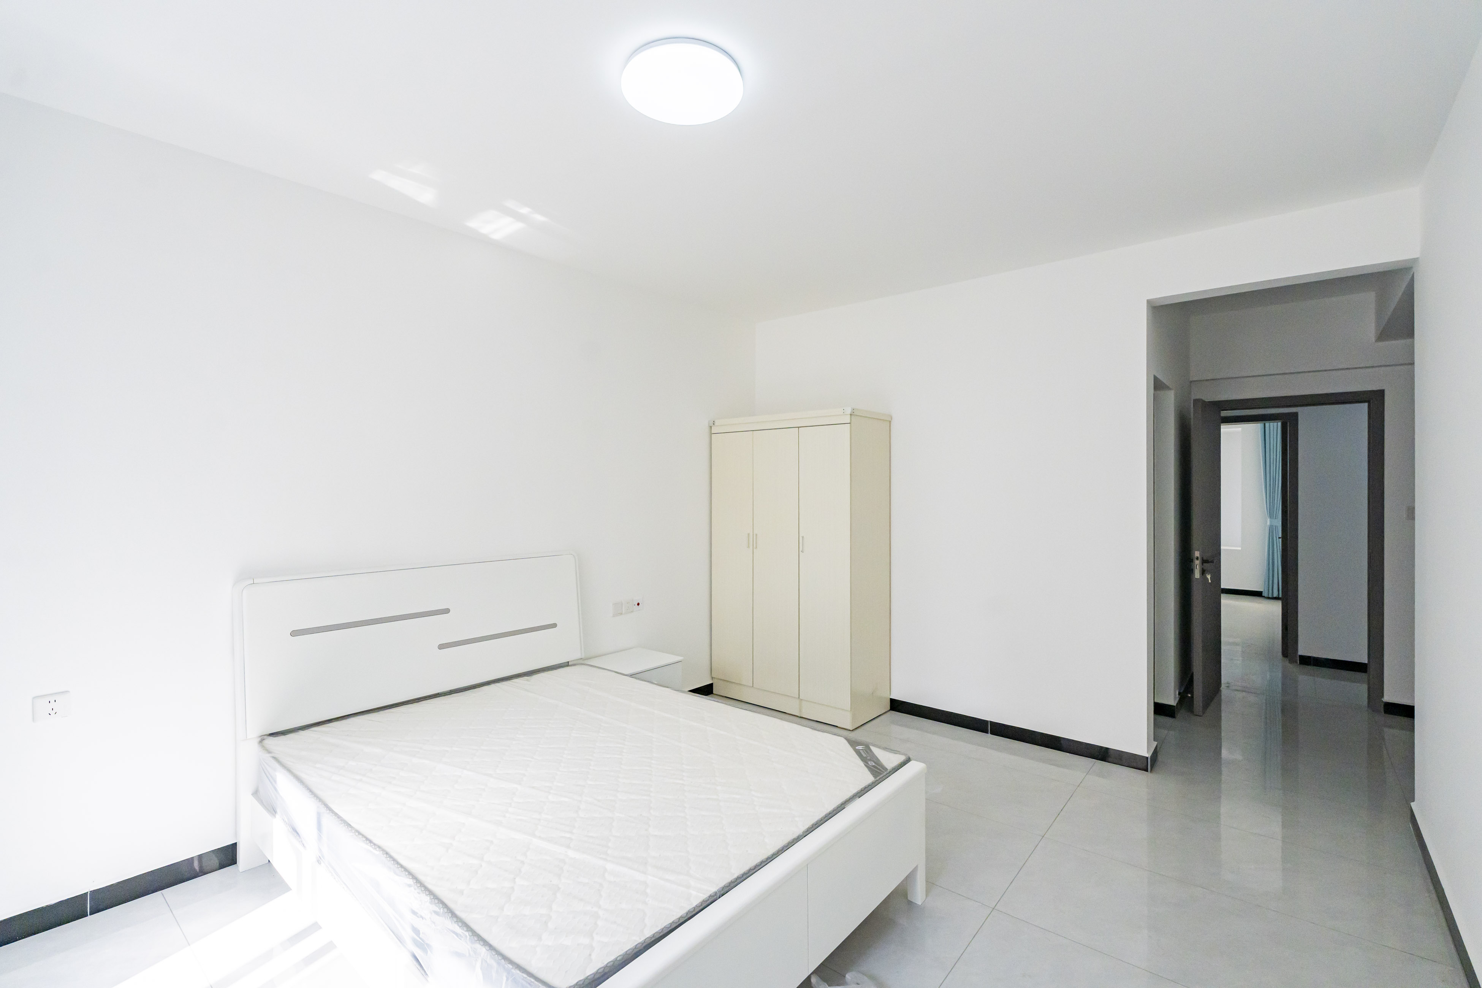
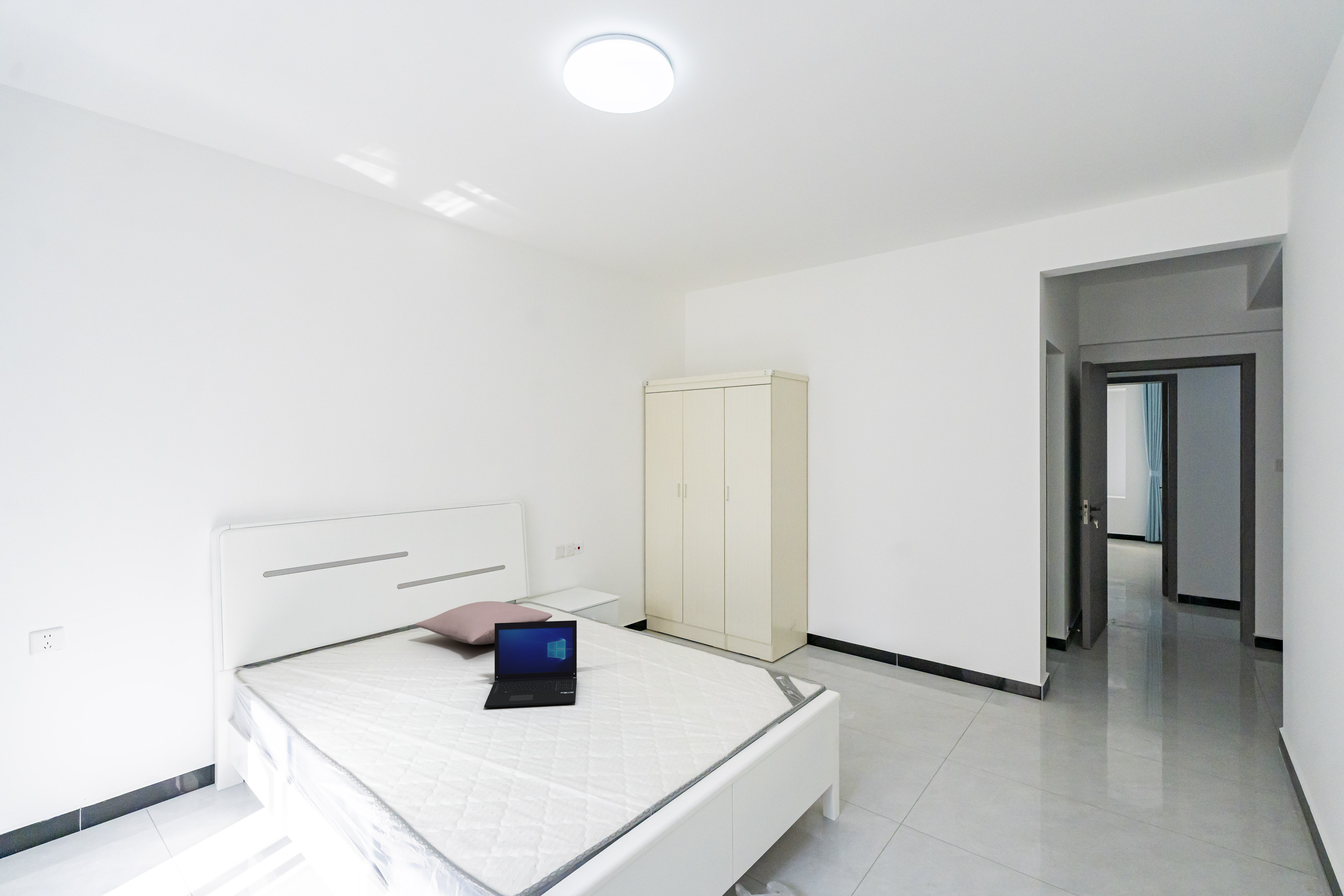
+ laptop (533, 662)
+ pillow (485, 621)
